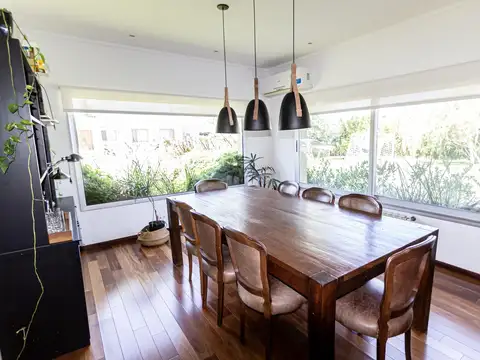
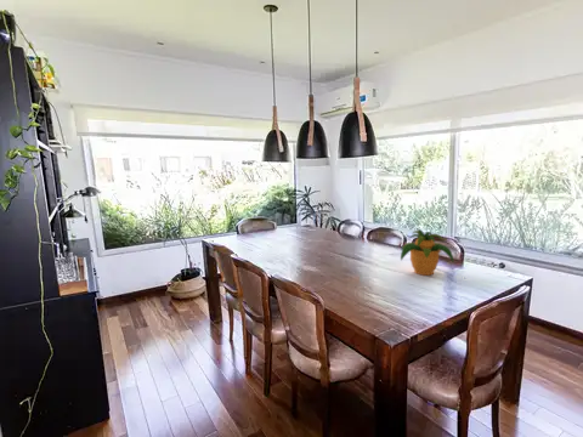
+ potted plant (424, 250)
